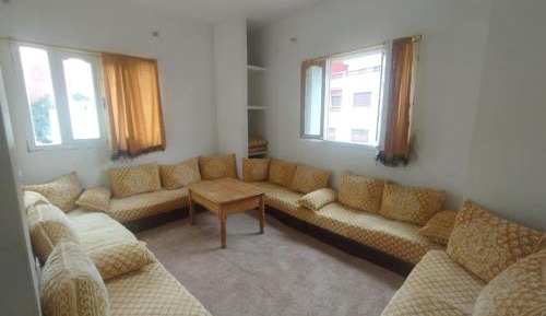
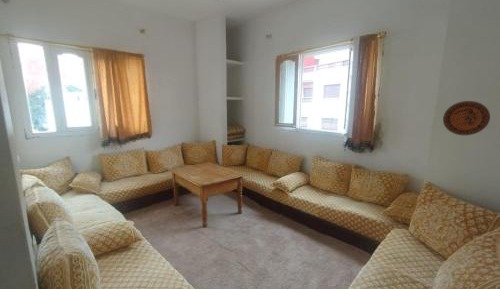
+ decorative plate (465, 118)
